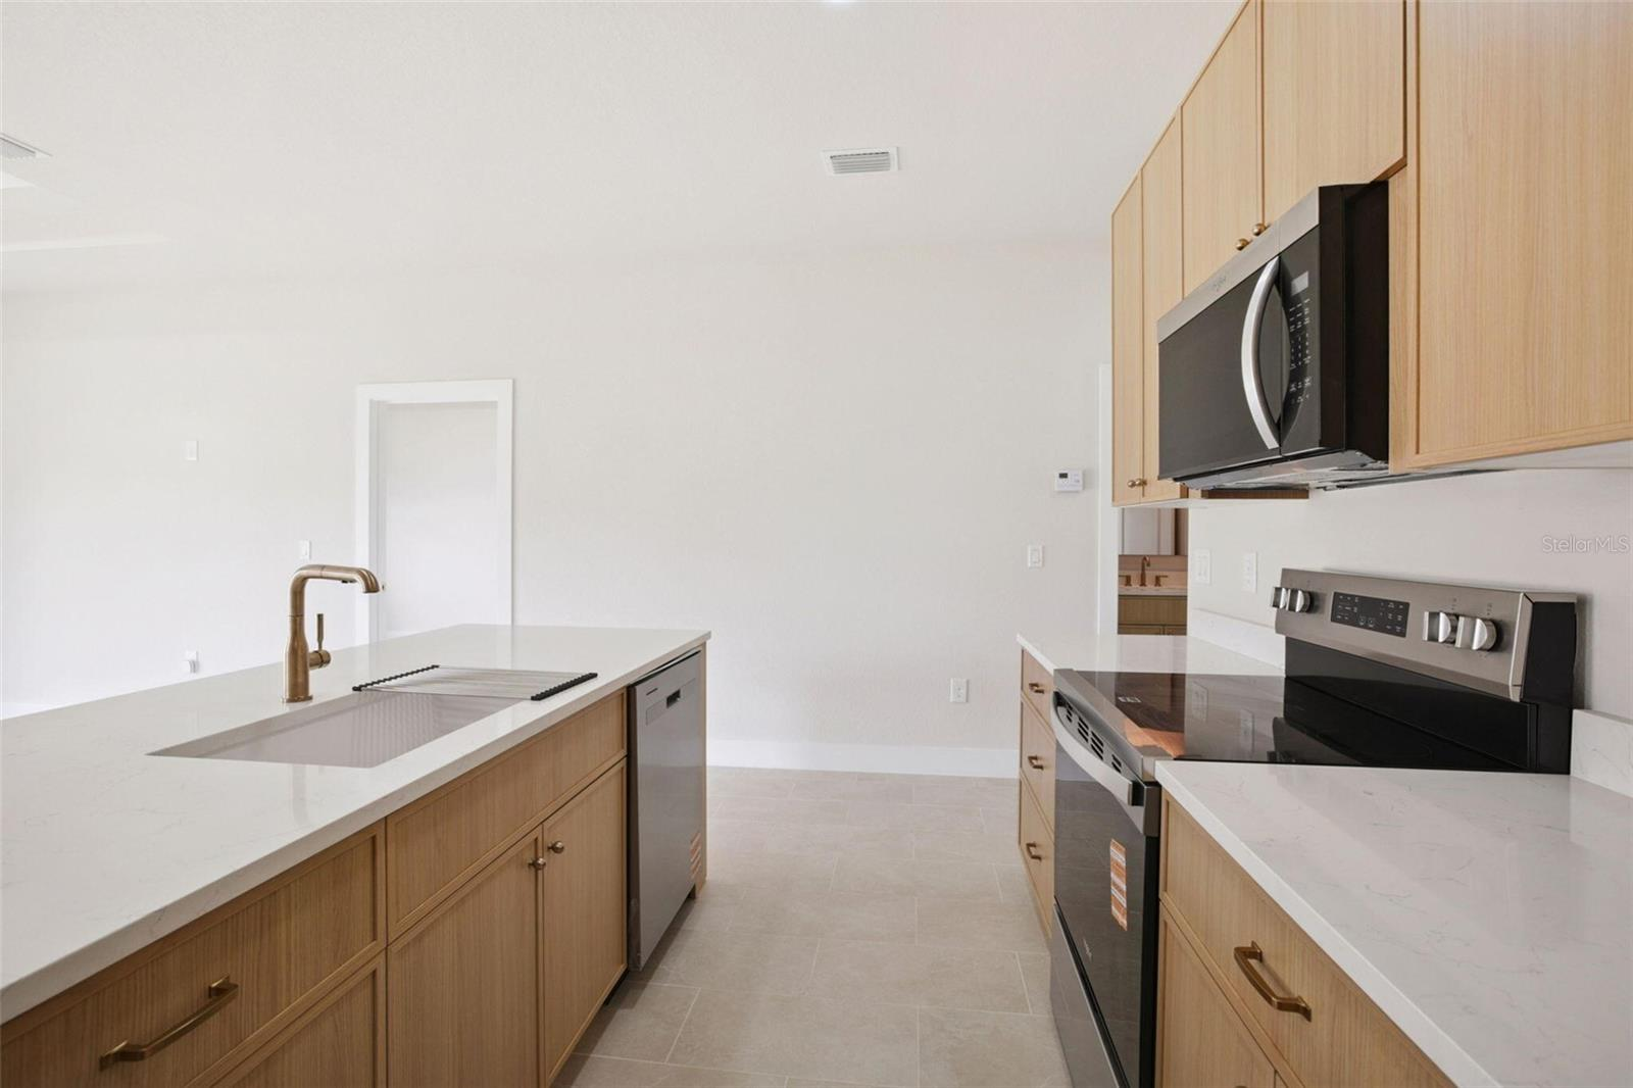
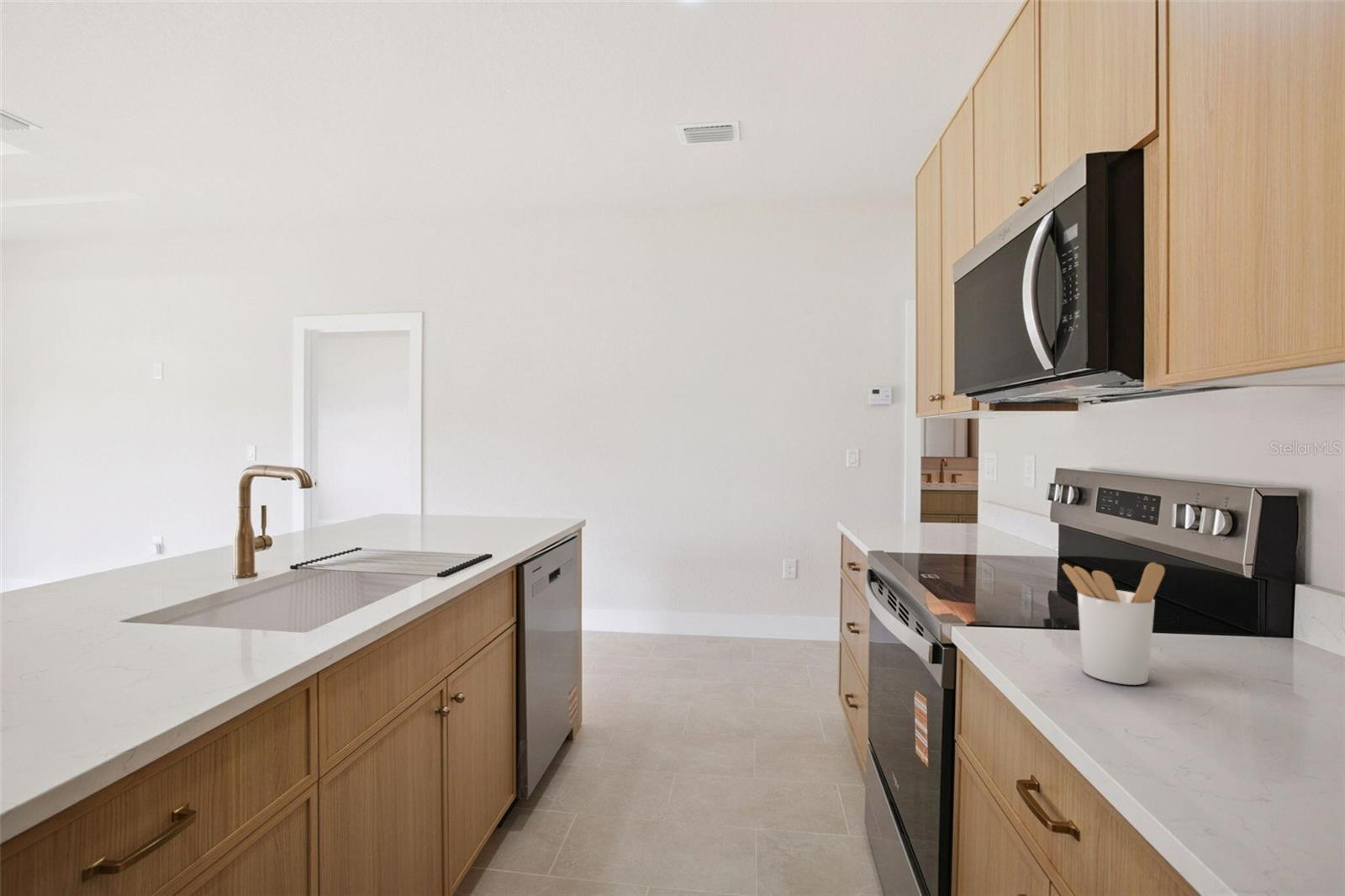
+ utensil holder (1106, 618)
